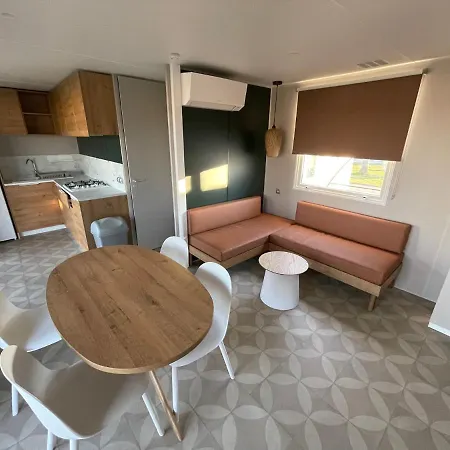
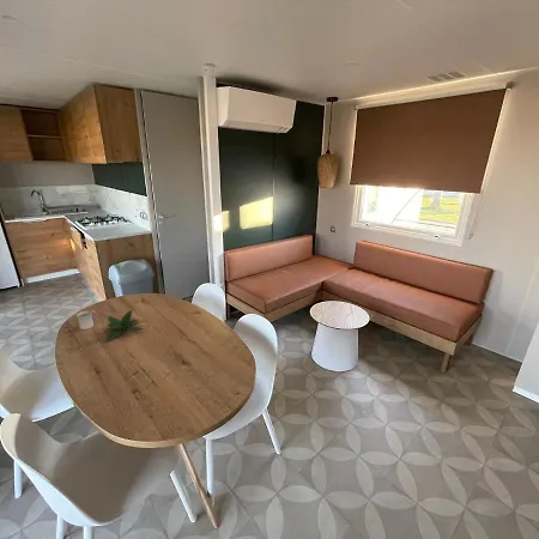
+ cup (87, 319)
+ plant (122, 322)
